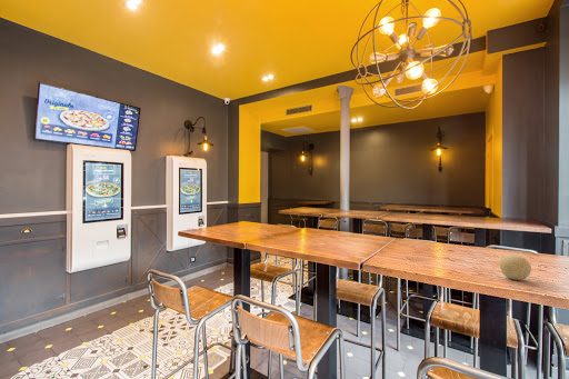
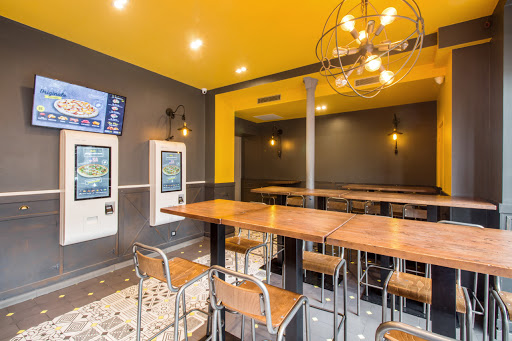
- fruit (515, 267)
